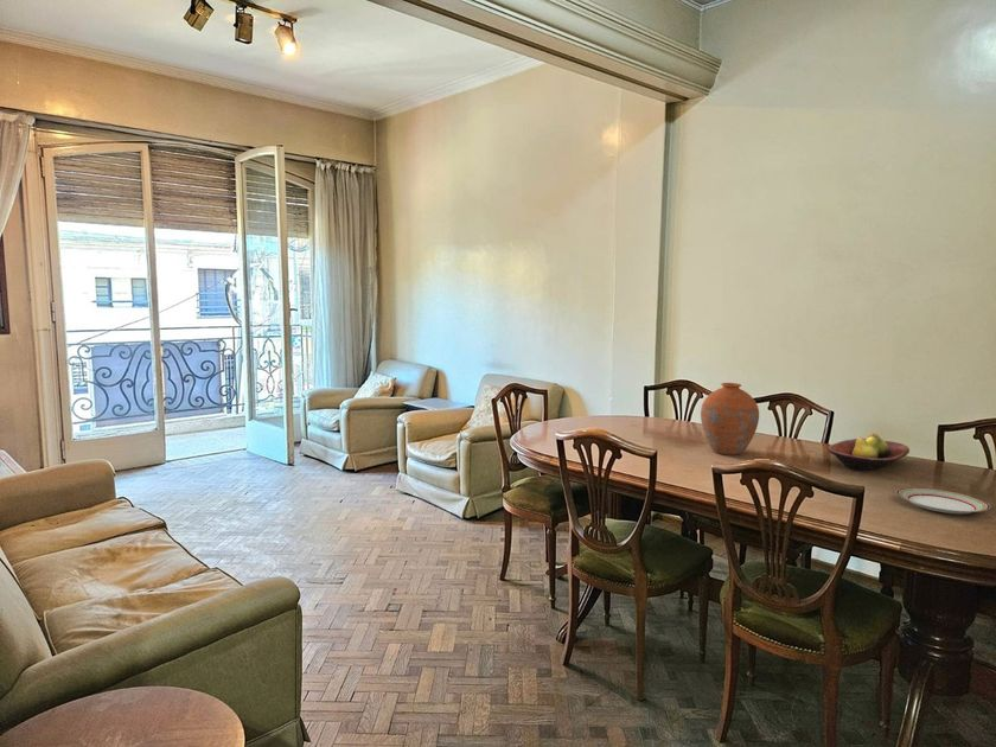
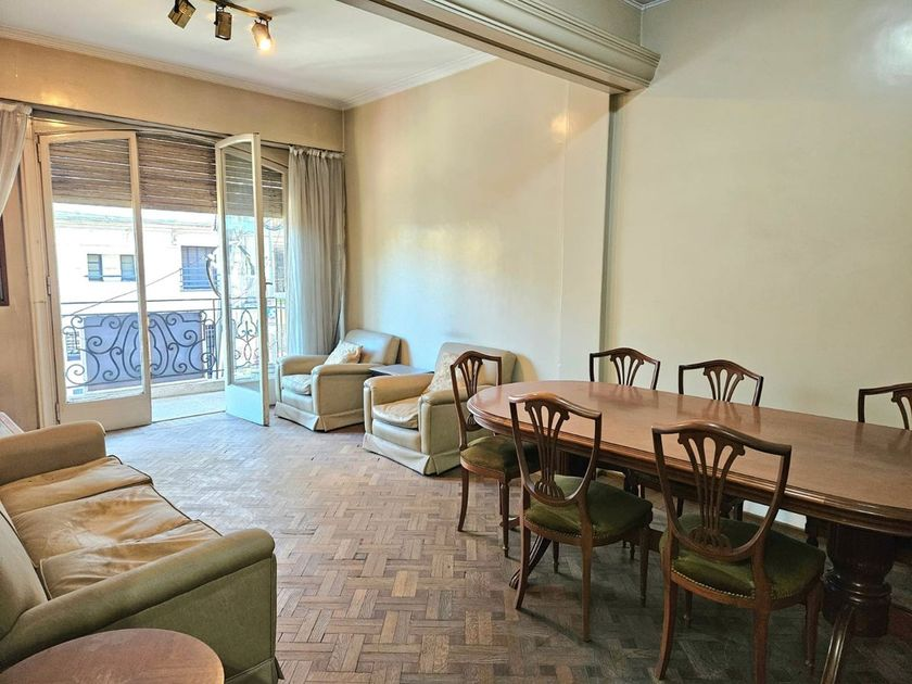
- fruit bowl (868, 449)
- plate (940, 502)
- vase (729, 417)
